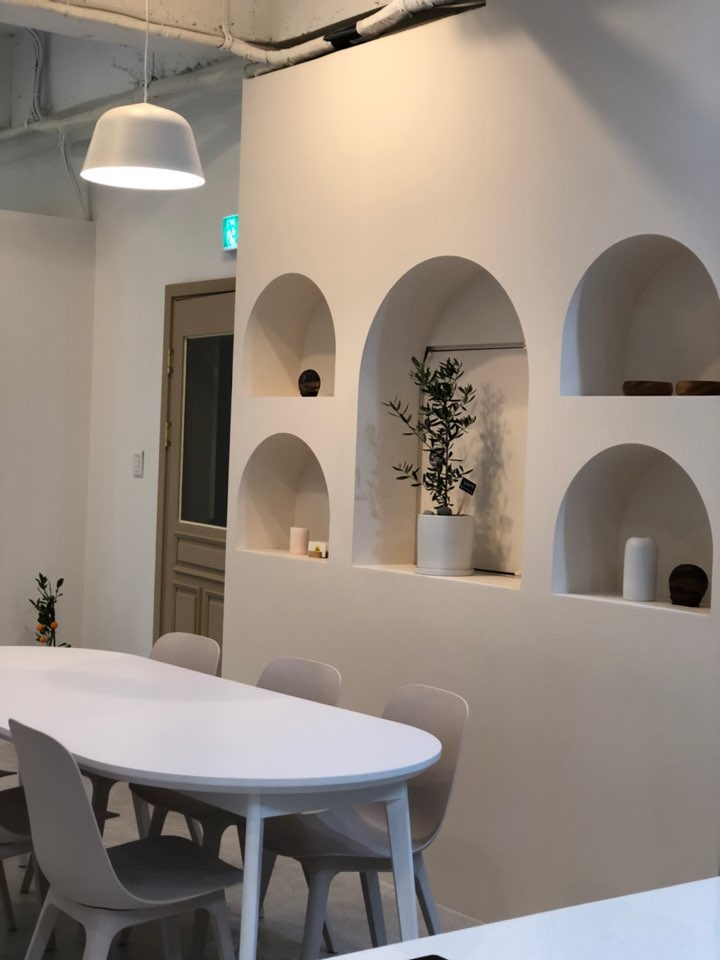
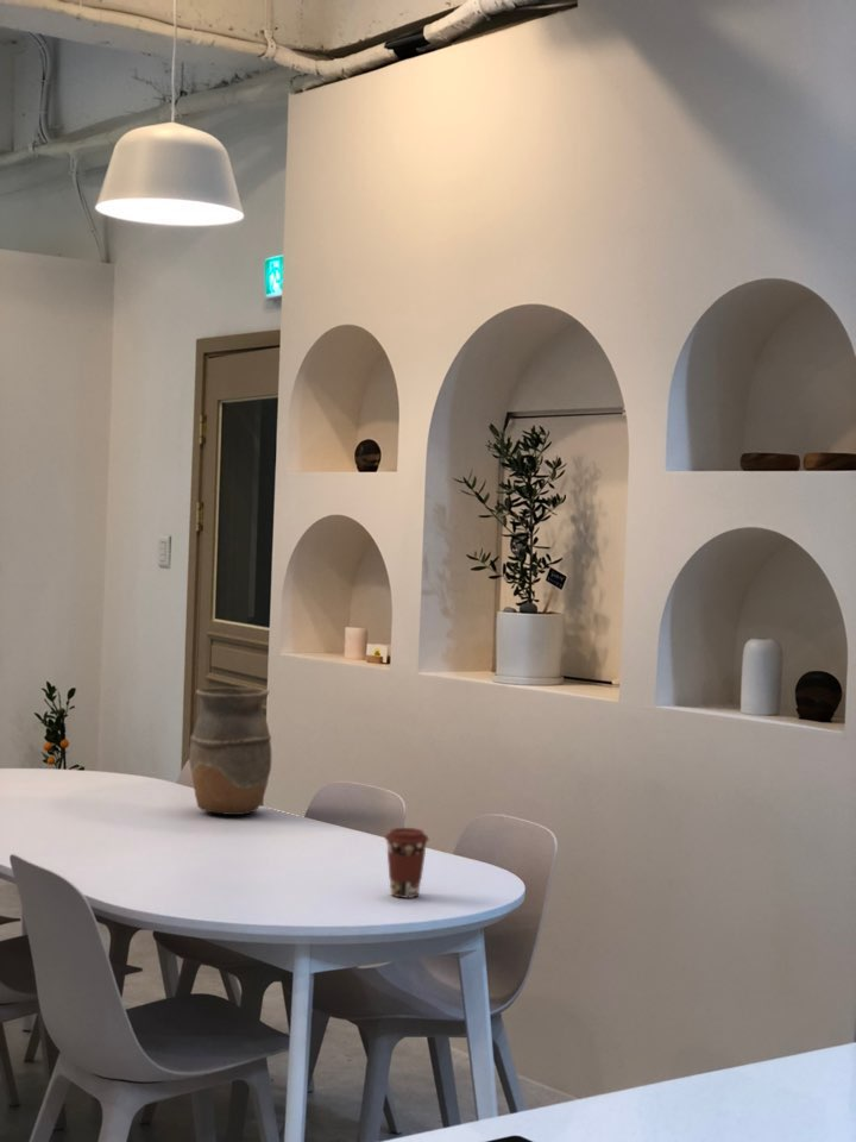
+ coffee cup (405, 862)
+ vase (231, 751)
